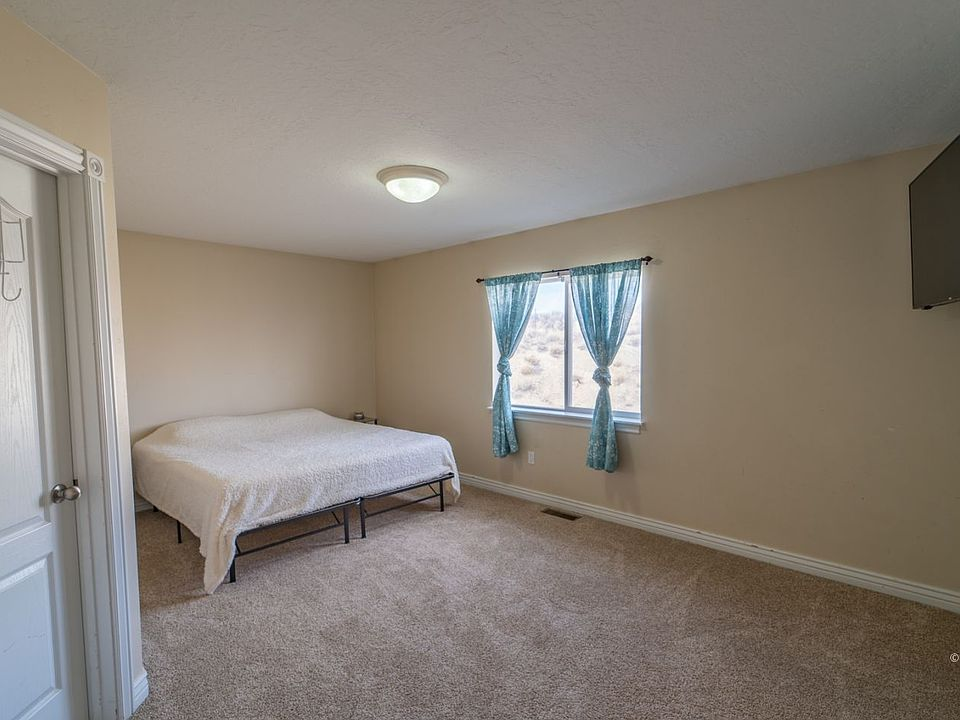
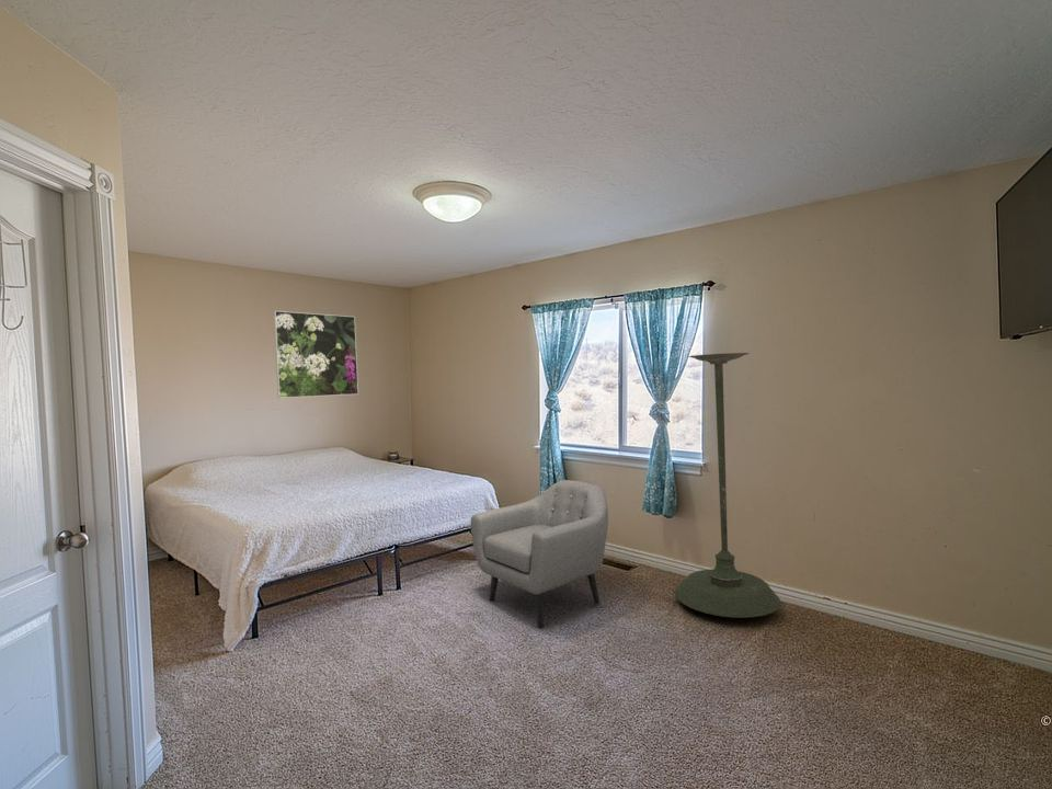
+ plant stand (722, 480)
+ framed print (318, 355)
+ armchair (538, 547)
